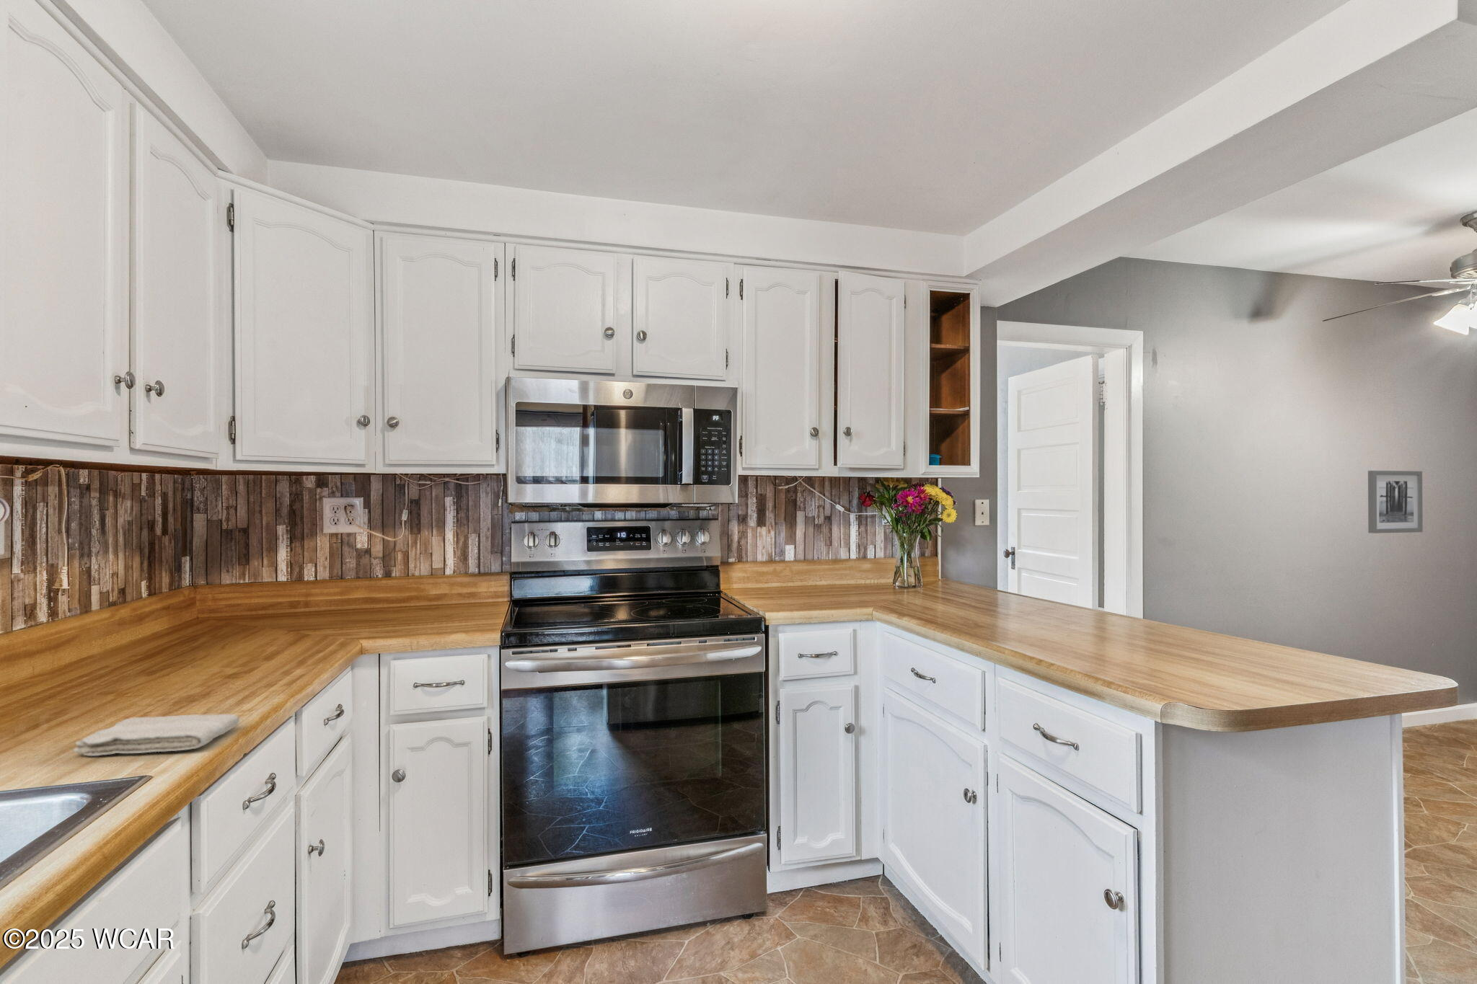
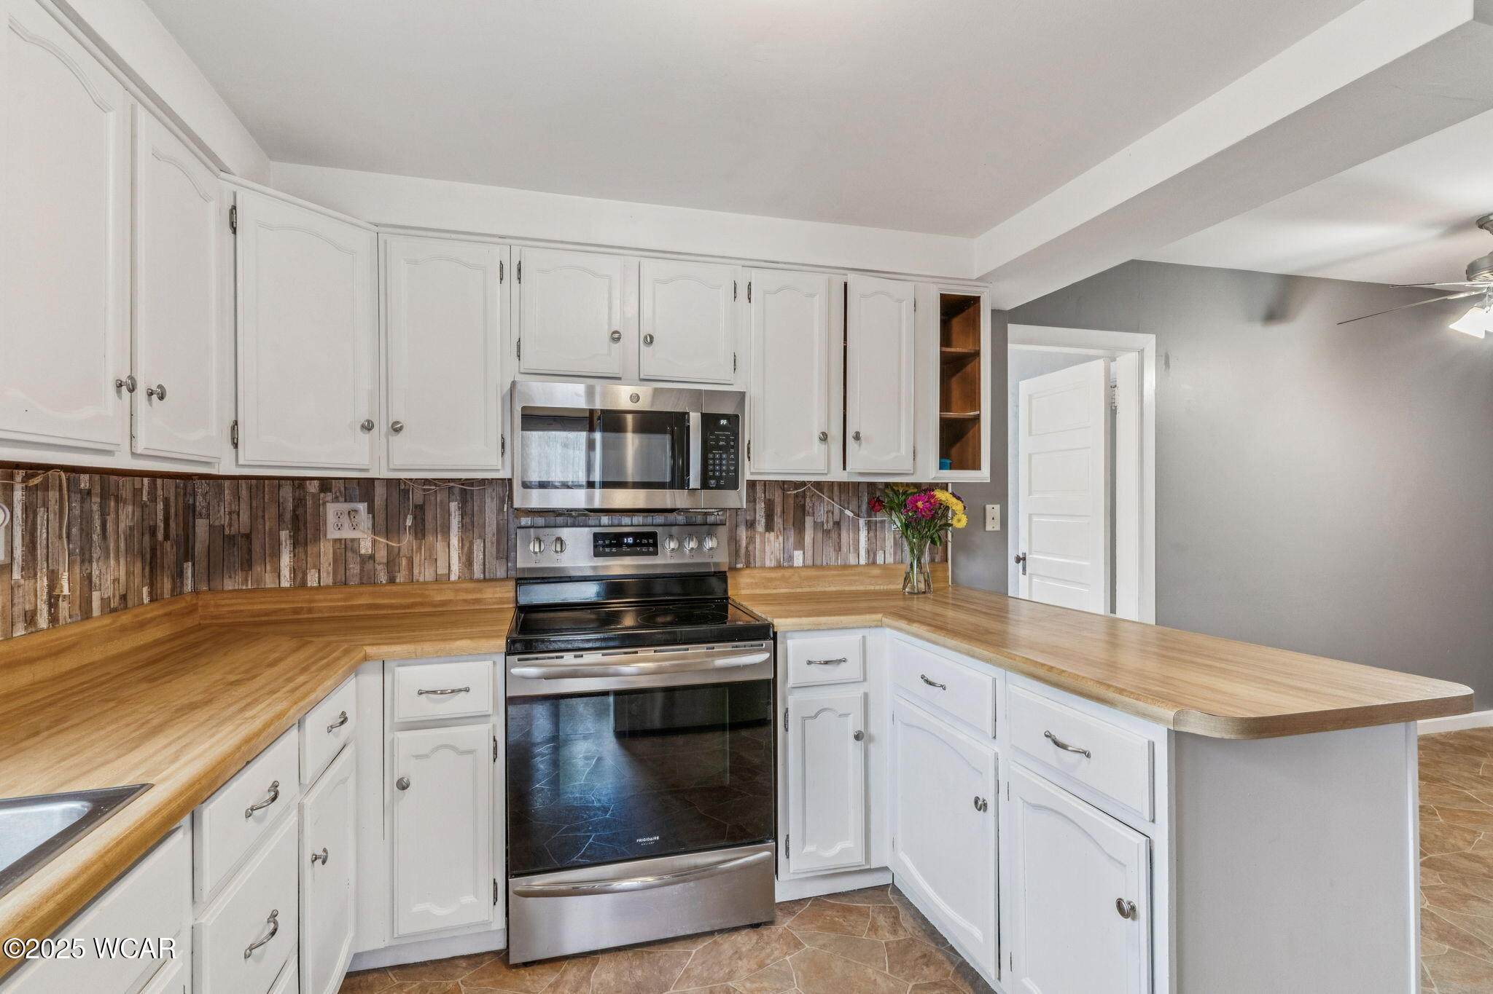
- wall art (1396, 502)
- washcloth (160, 731)
